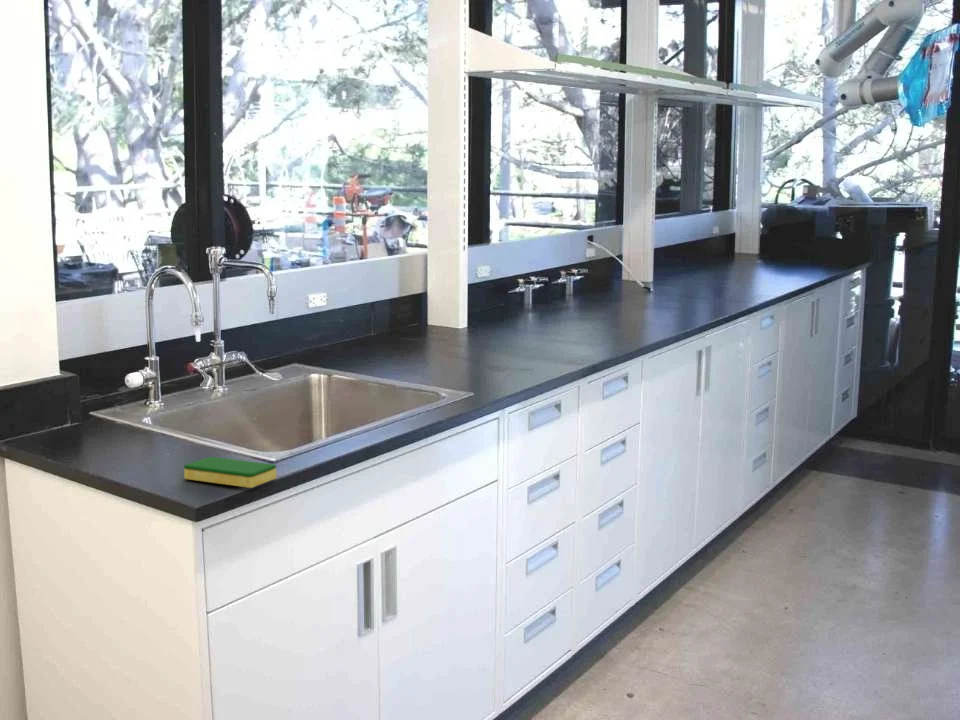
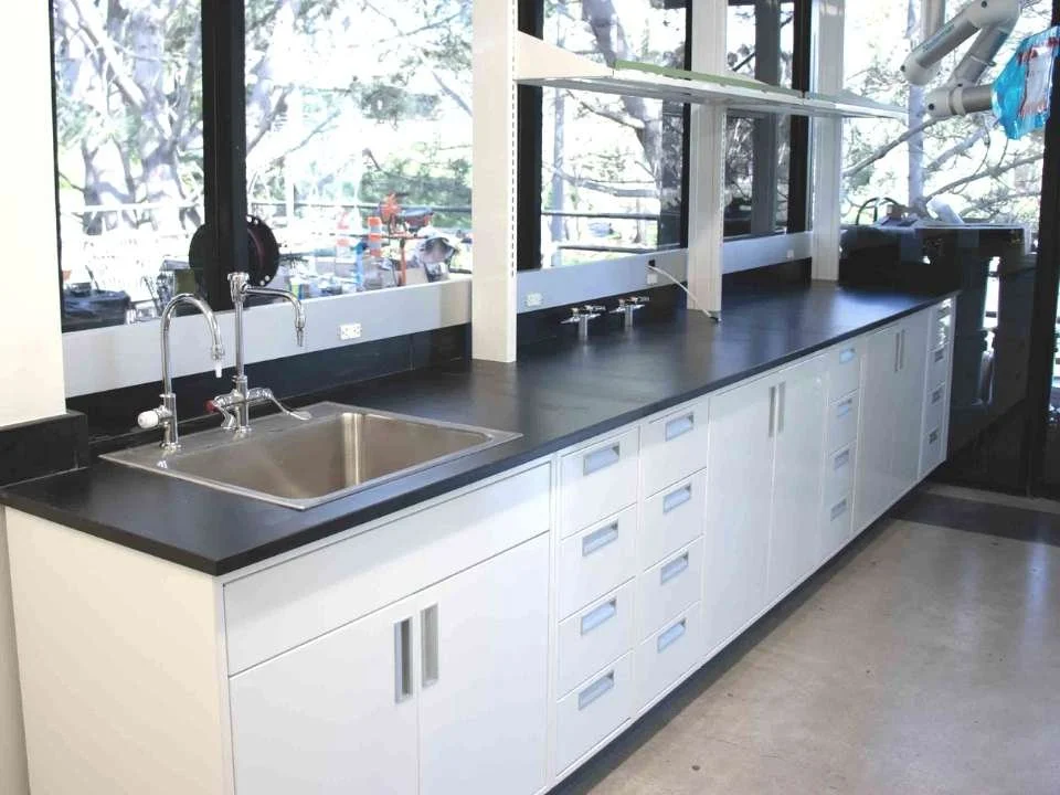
- dish sponge (230, 471)
